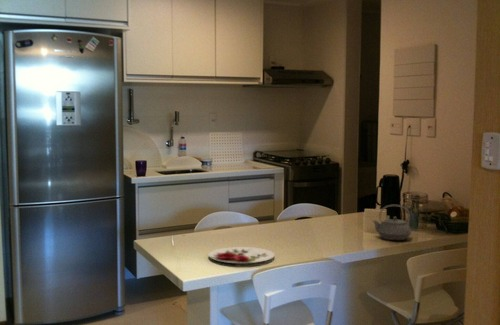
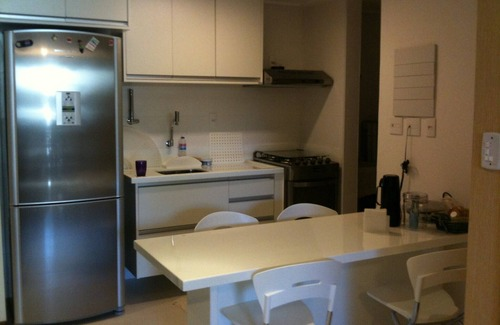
- plate (241, 254)
- teapot (391, 221)
